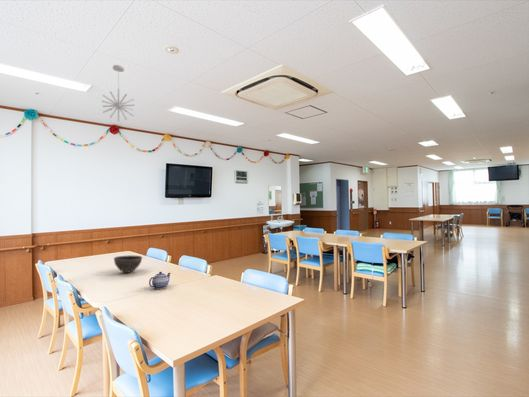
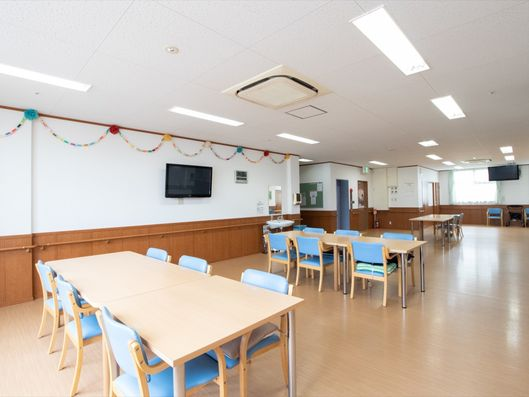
- teapot (160, 279)
- bowl (128, 264)
- pendant light (118, 93)
